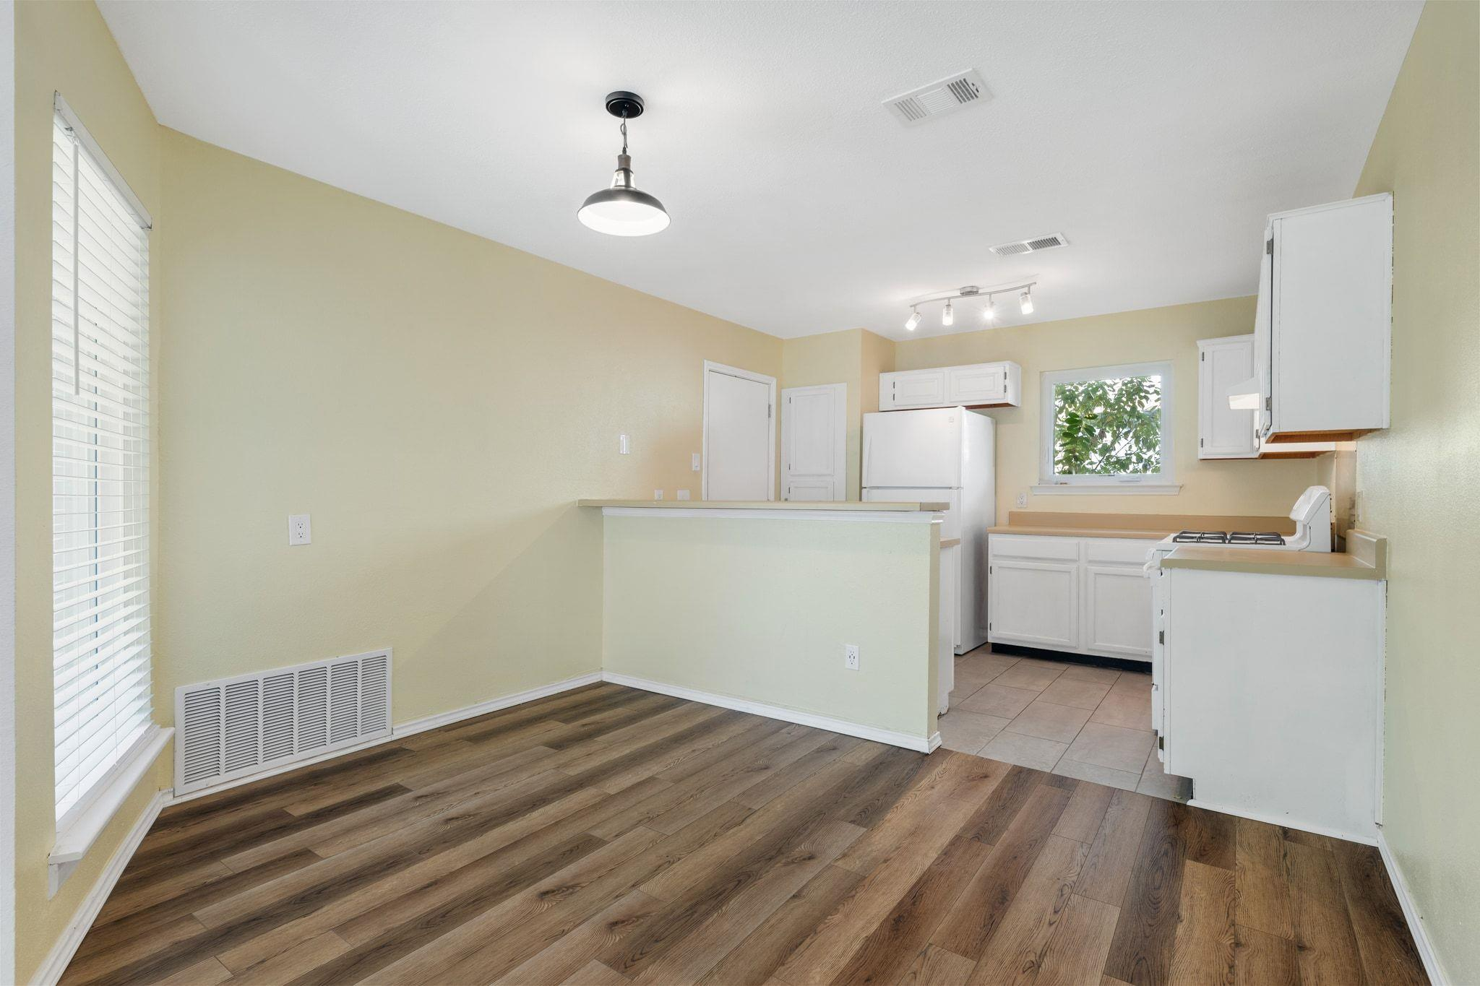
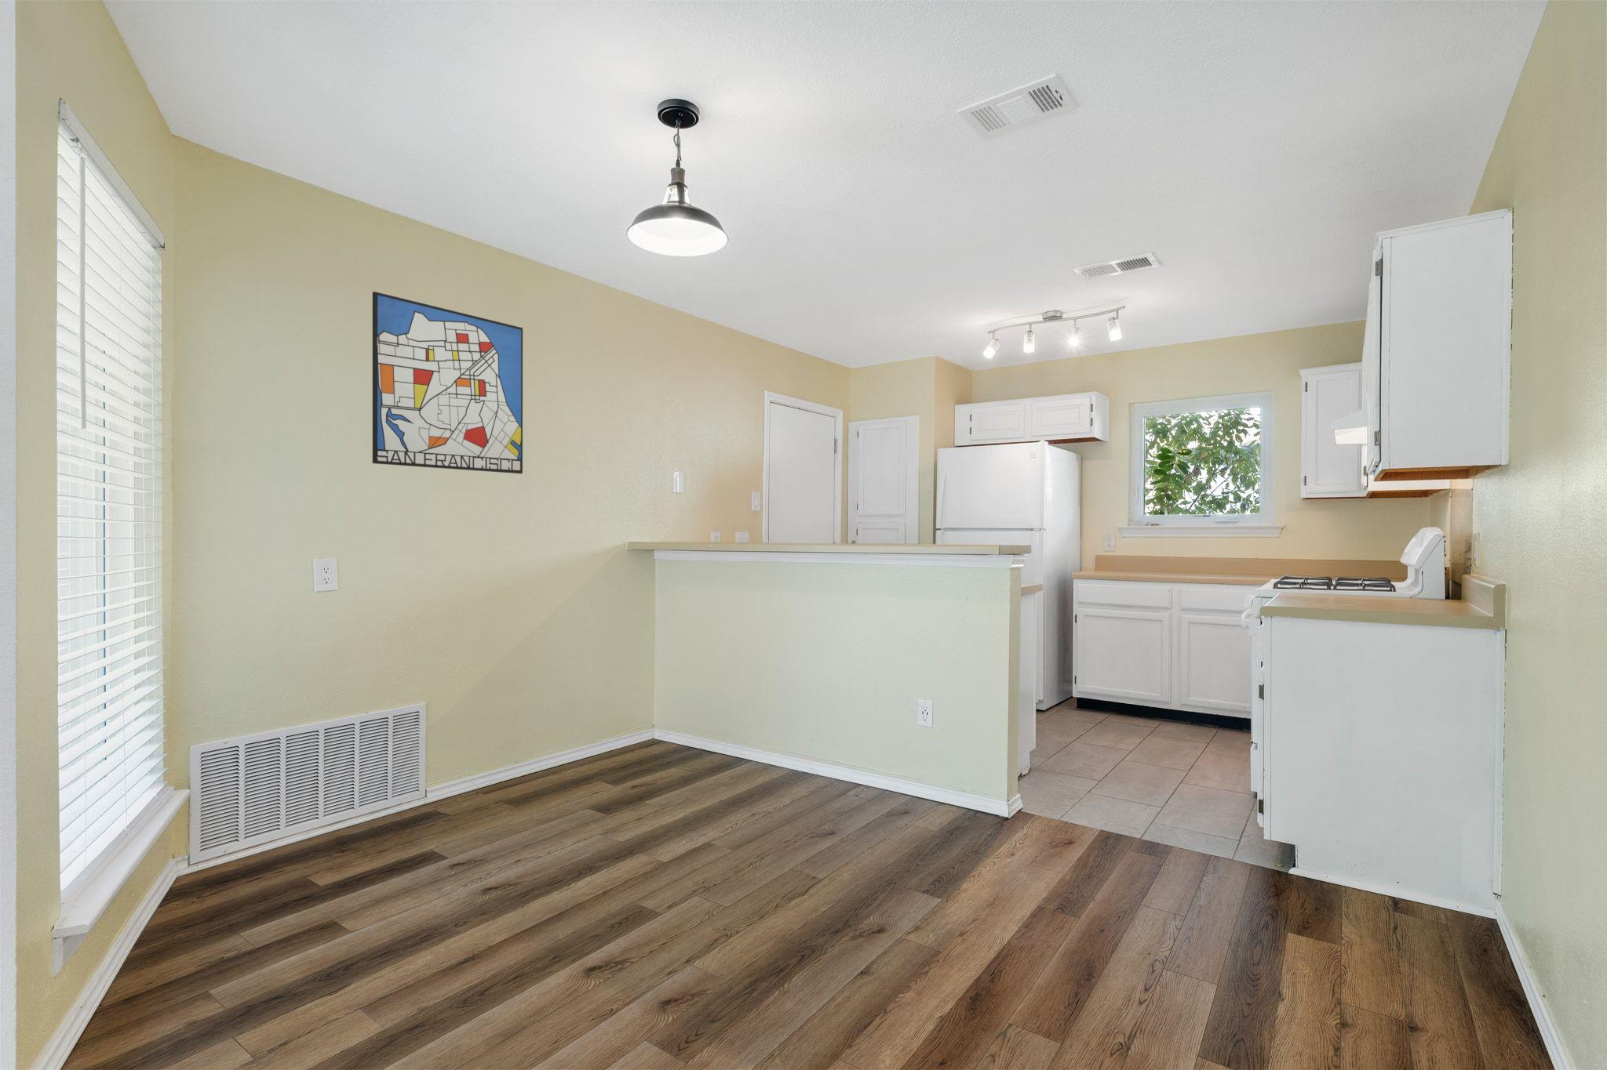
+ wall art (454, 389)
